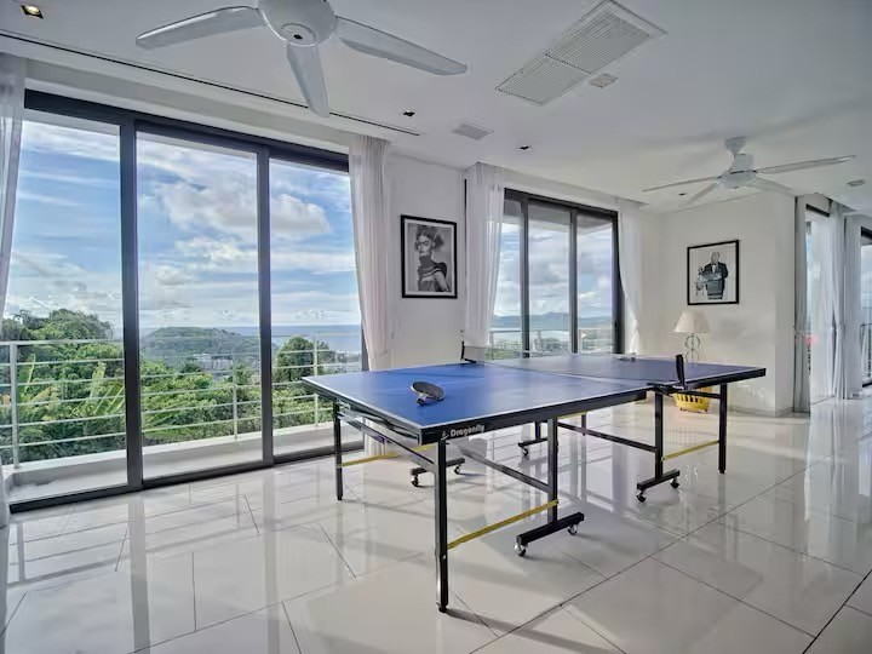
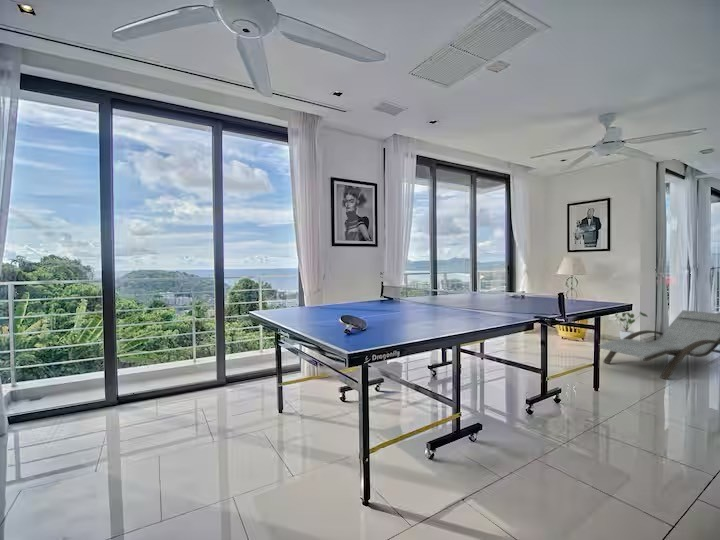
+ lounge chair (668, 340)
+ house plant (628, 328)
